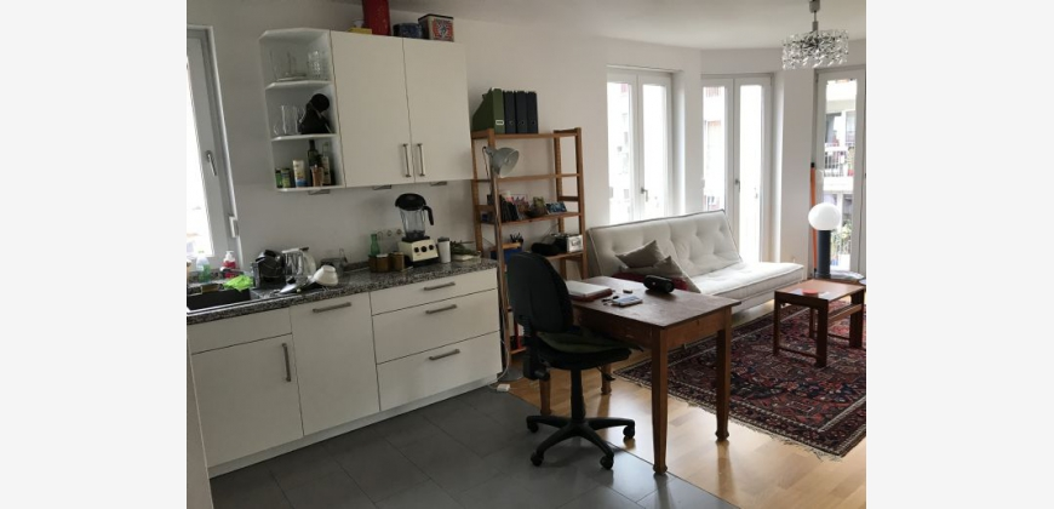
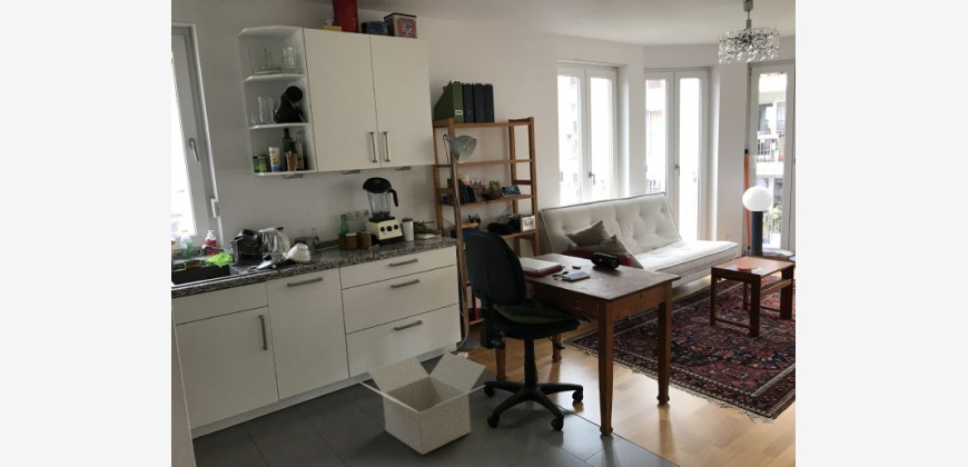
+ cardboard box (425, 403)
